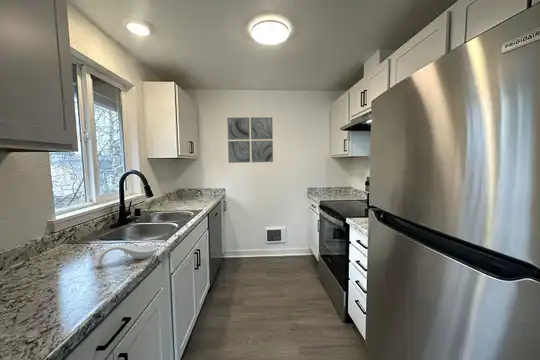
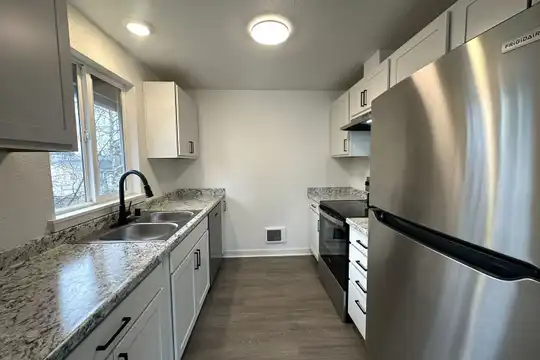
- wall art (249, 139)
- spoon rest (129, 251)
